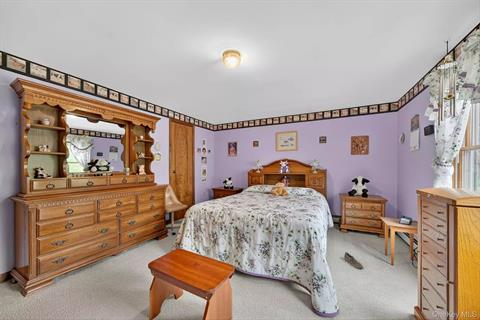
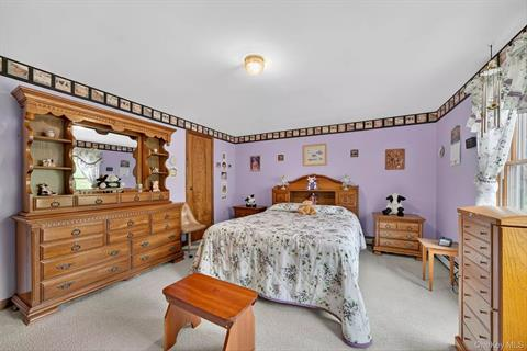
- shoe (353, 259)
